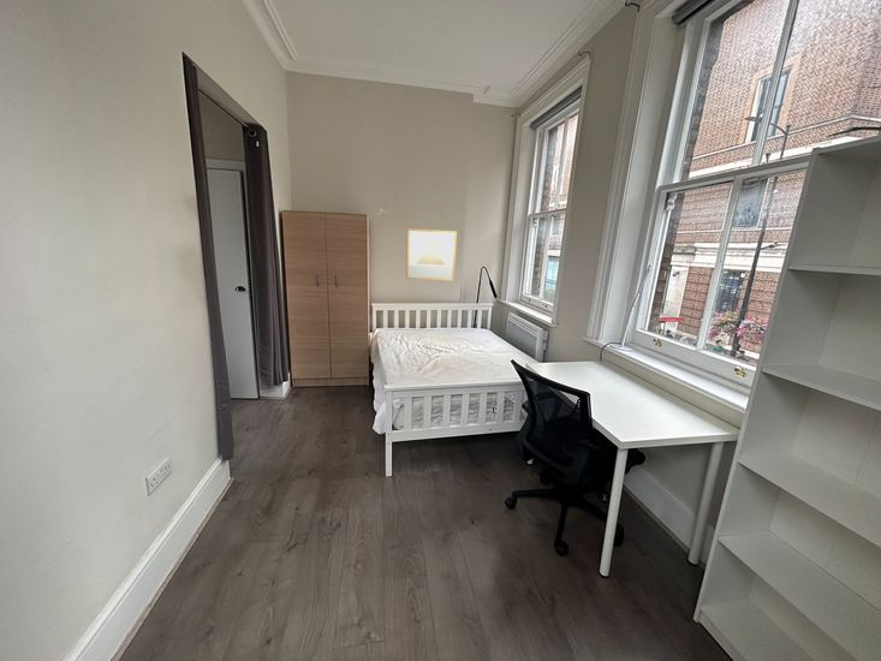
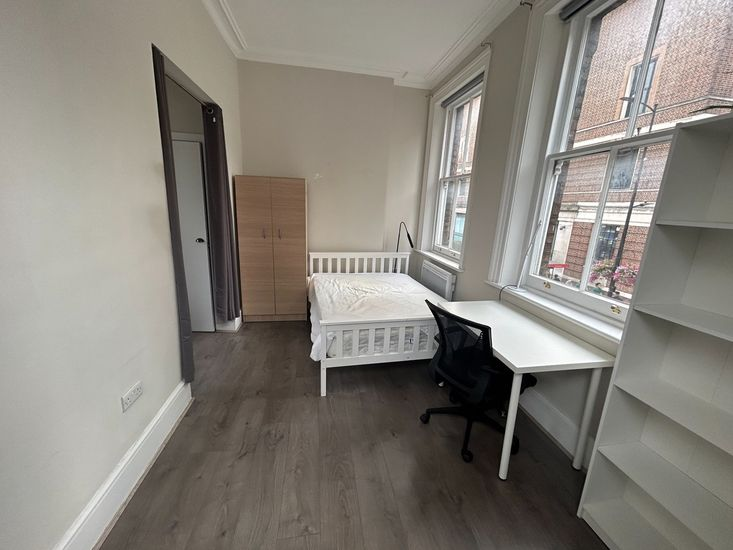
- wall art (430, 255)
